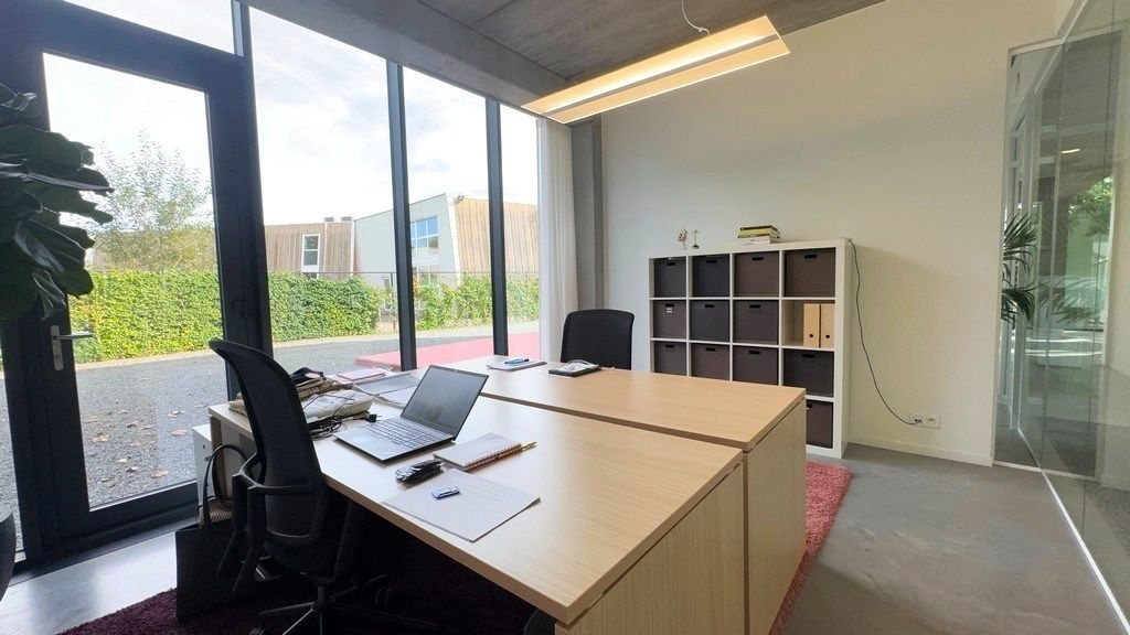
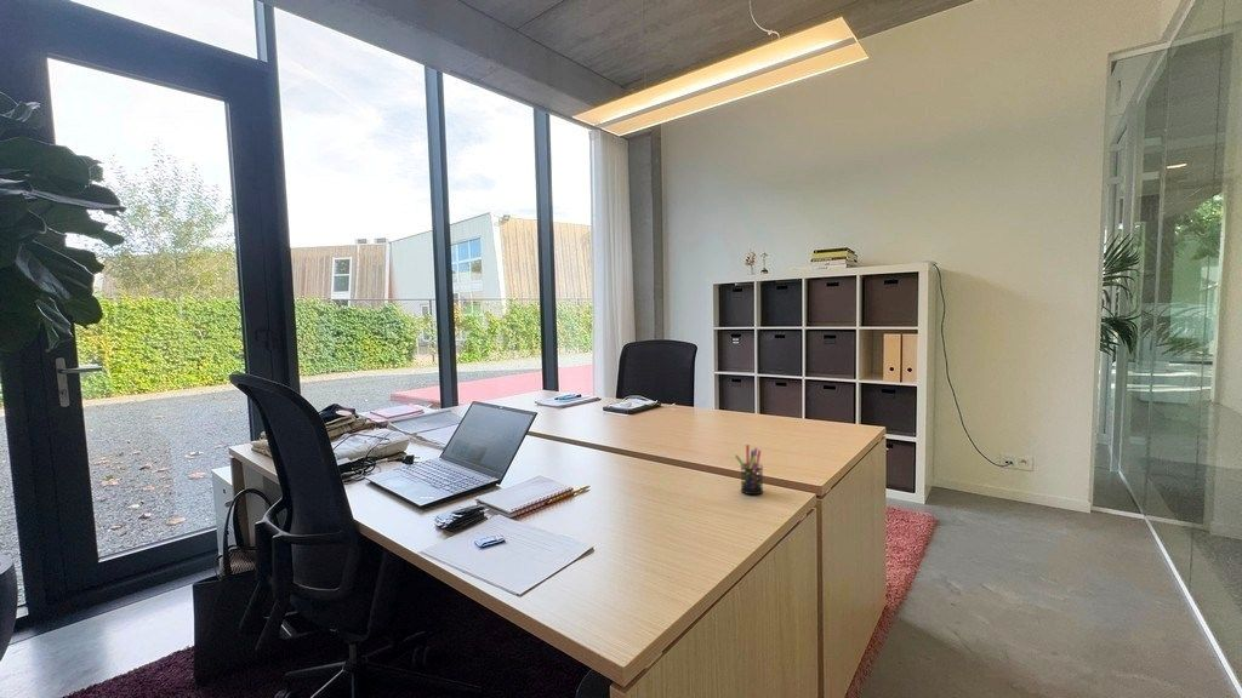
+ pen holder (748, 469)
